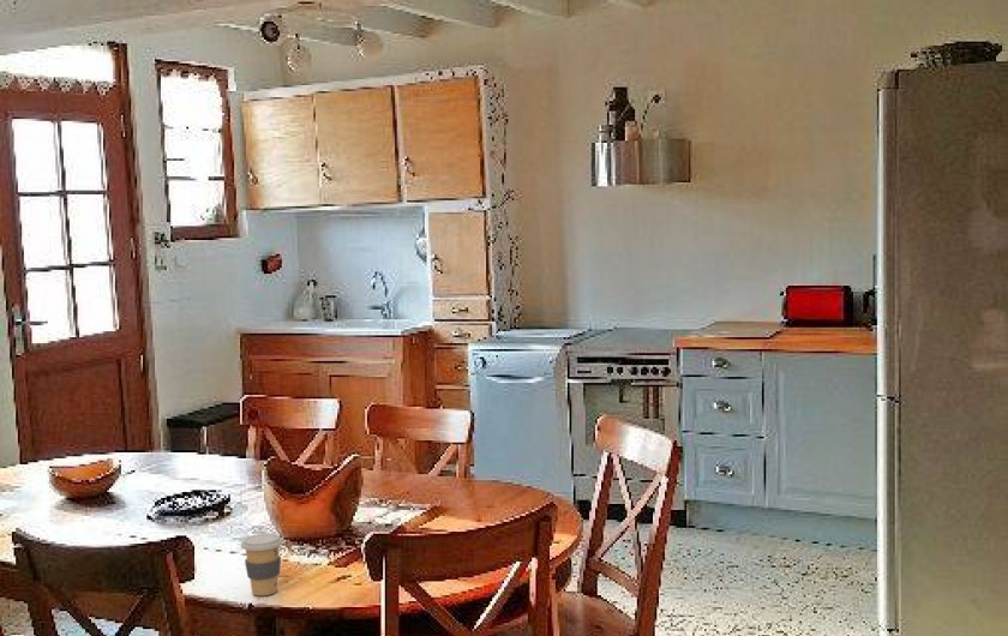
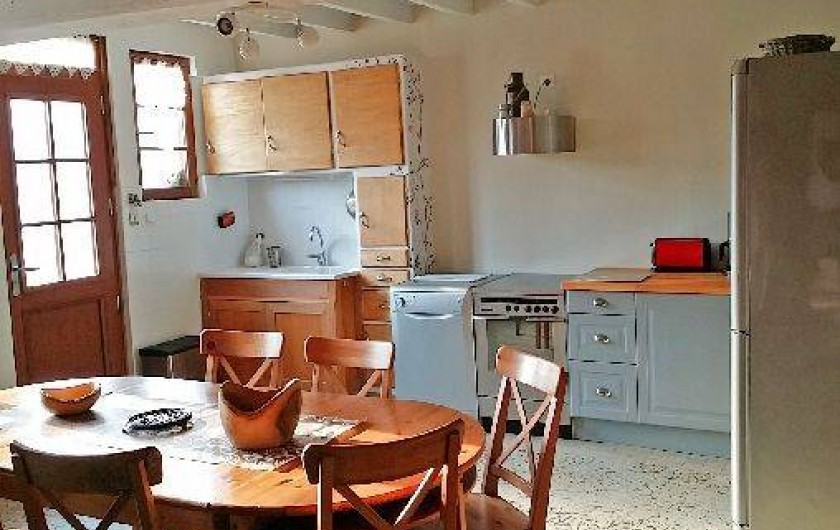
- coffee cup (263, 564)
